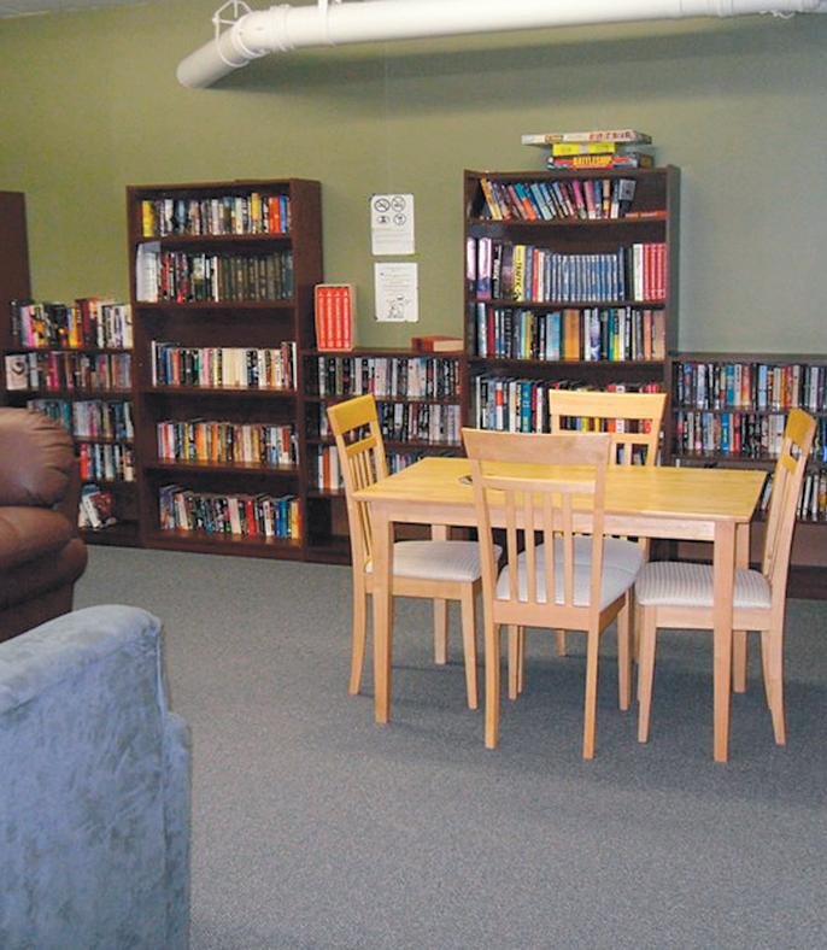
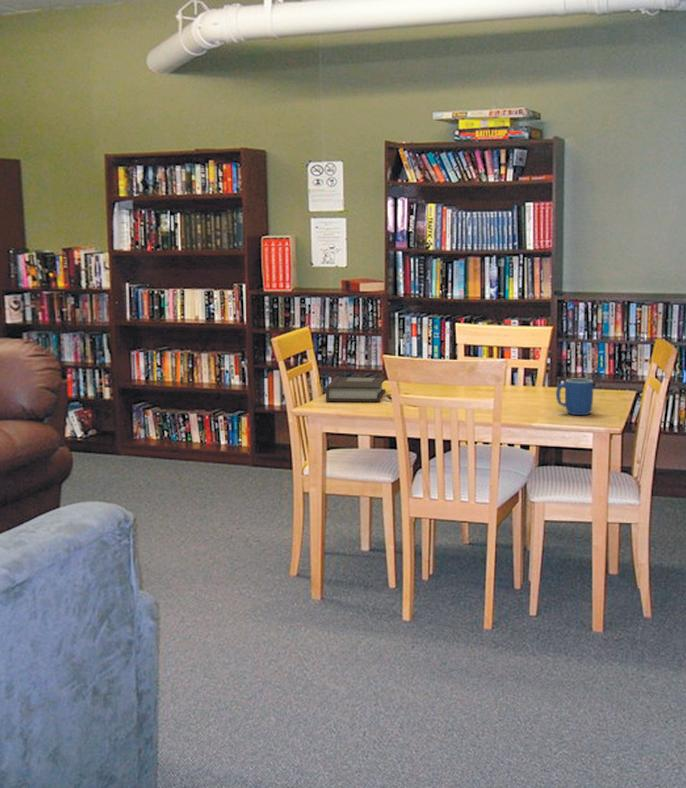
+ mug (575, 396)
+ book (356, 388)
